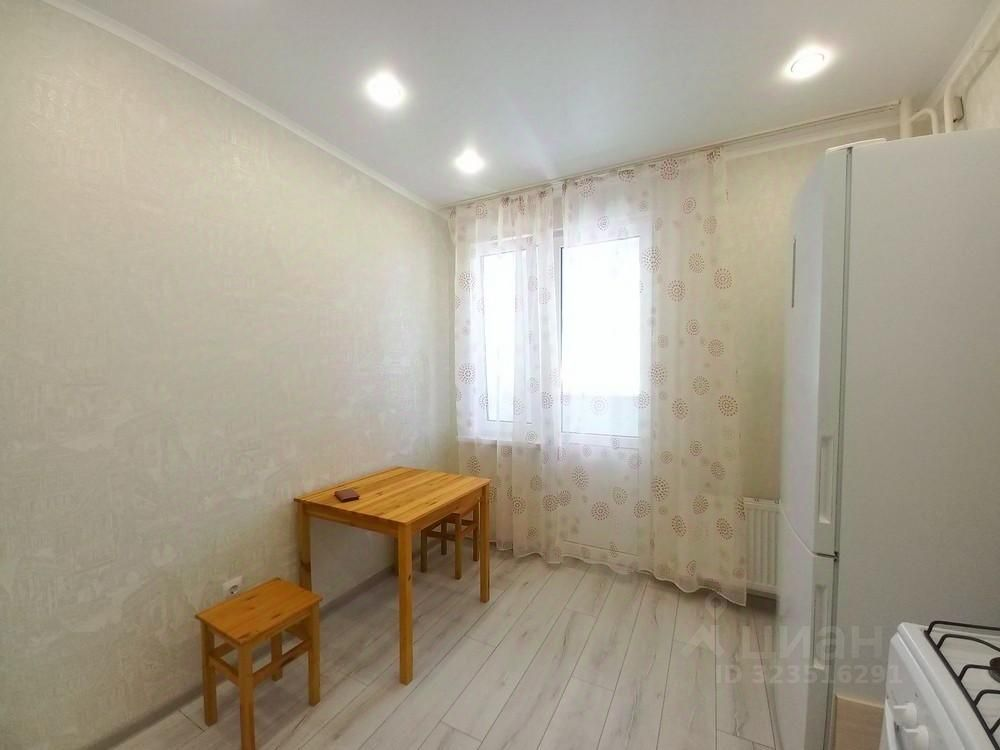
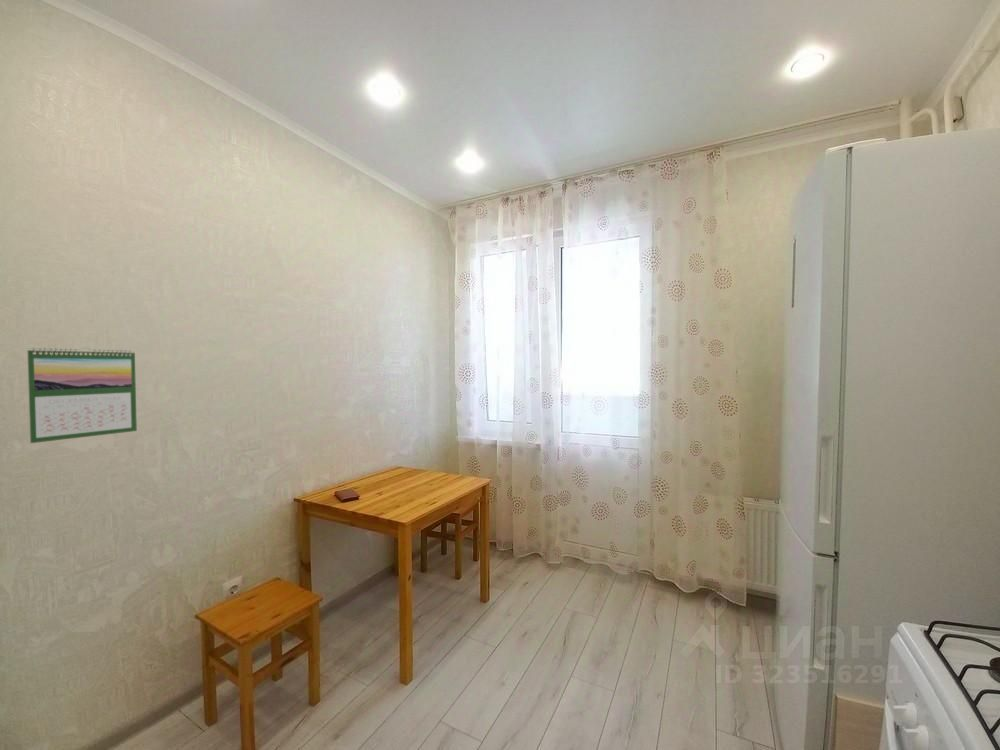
+ calendar (86, 392)
